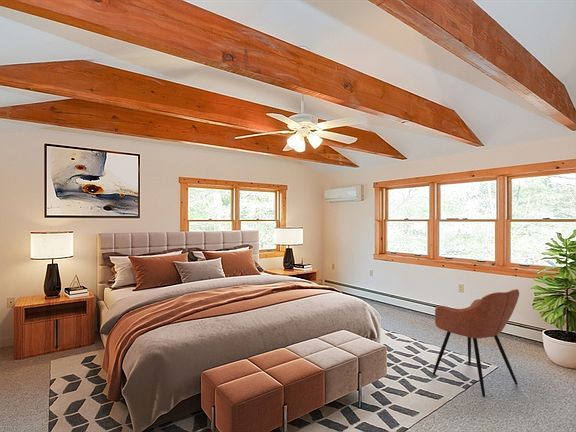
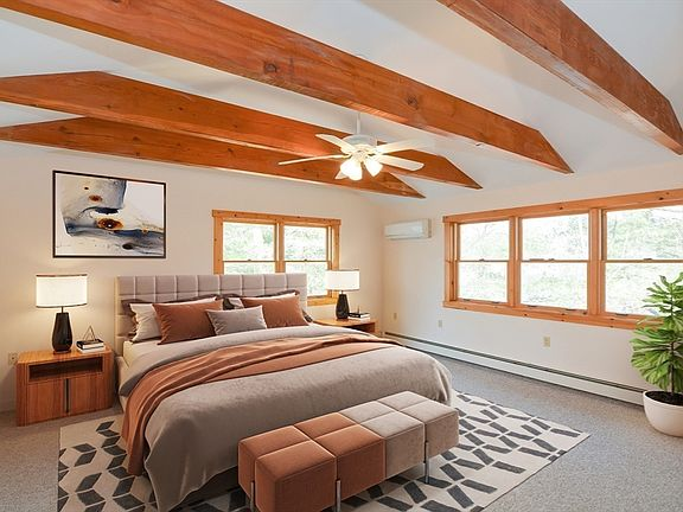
- armchair (476, 332)
